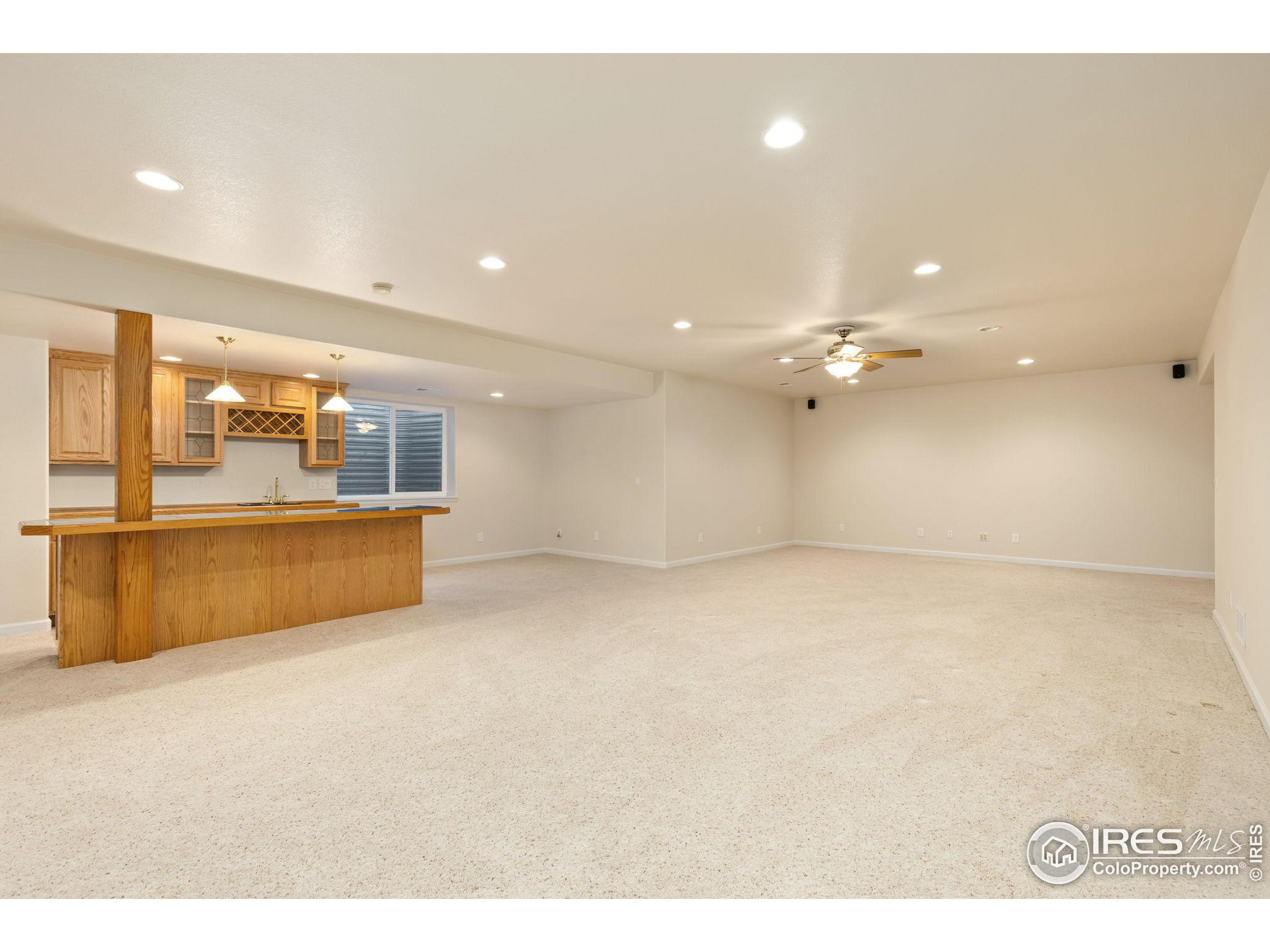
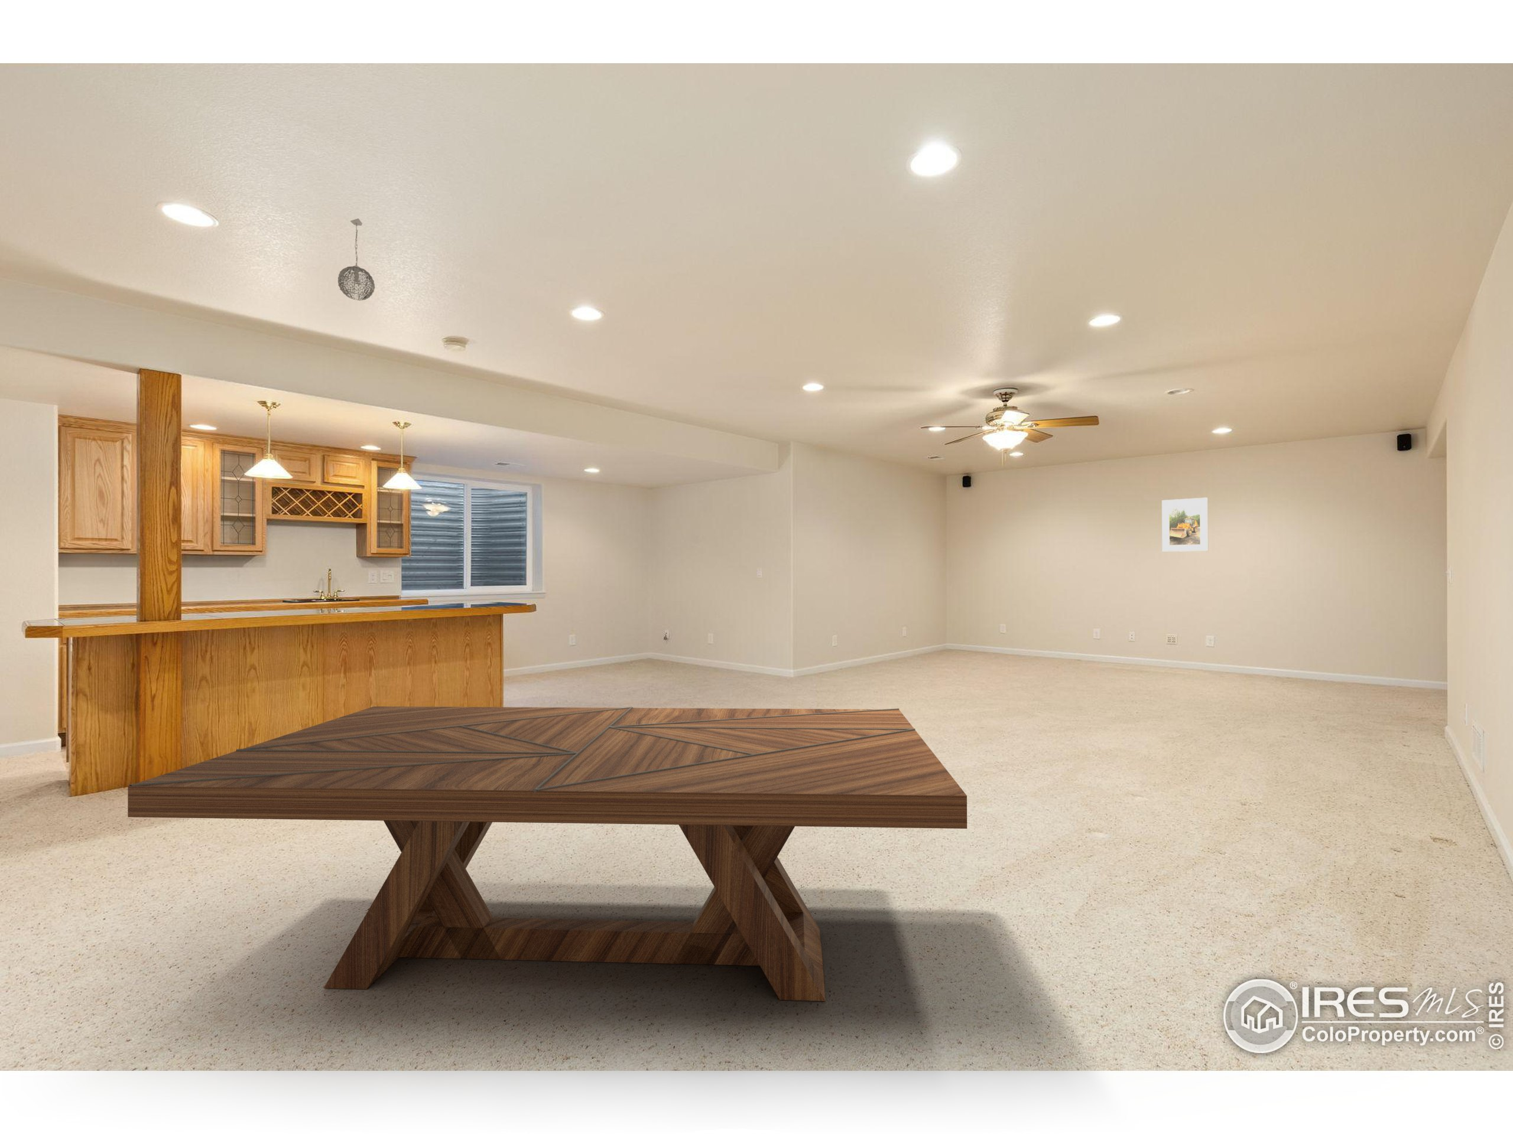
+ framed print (1184, 525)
+ dining table (599, 823)
+ pendant light (356, 260)
